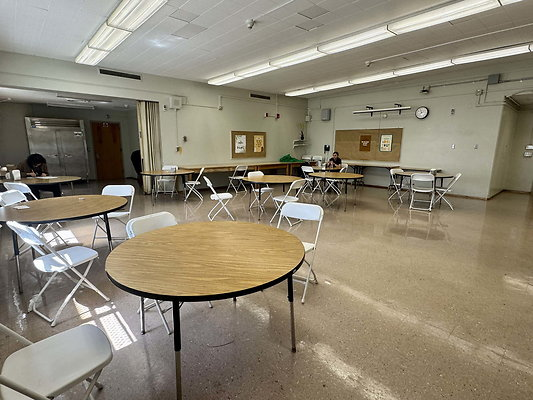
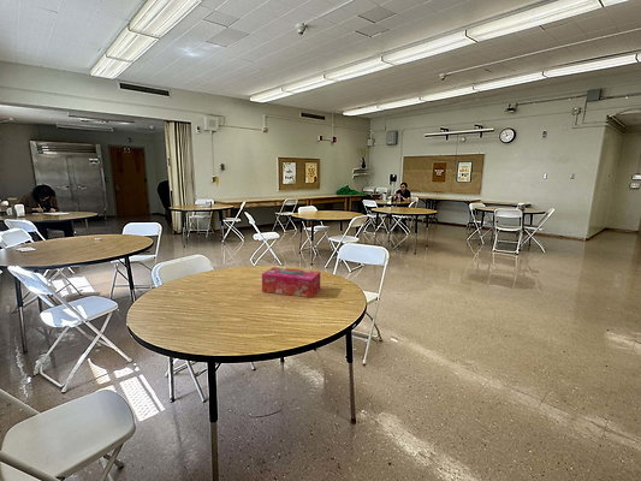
+ tissue box (291, 281)
